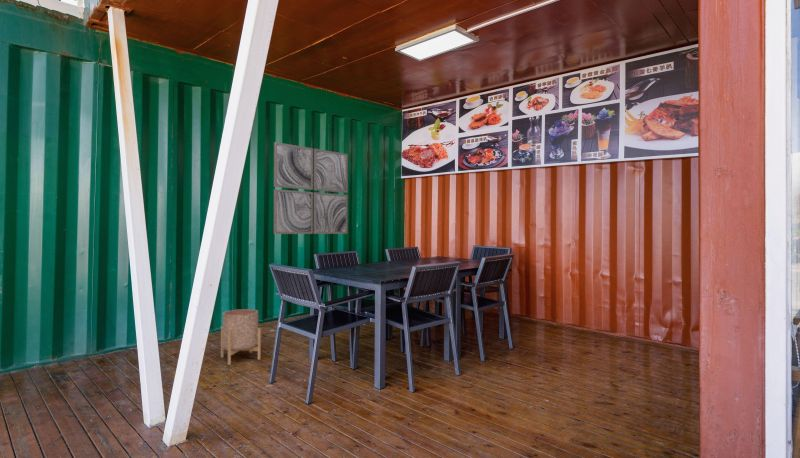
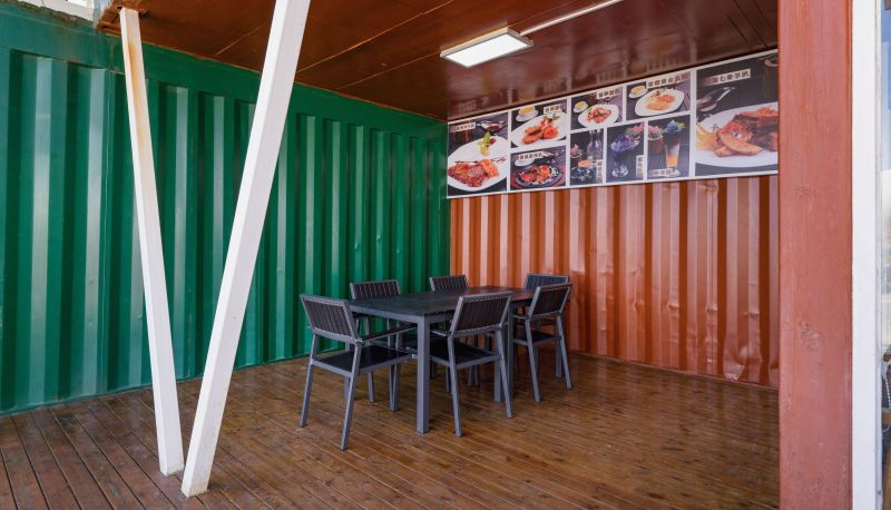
- planter (240, 335)
- wall art (312, 192)
